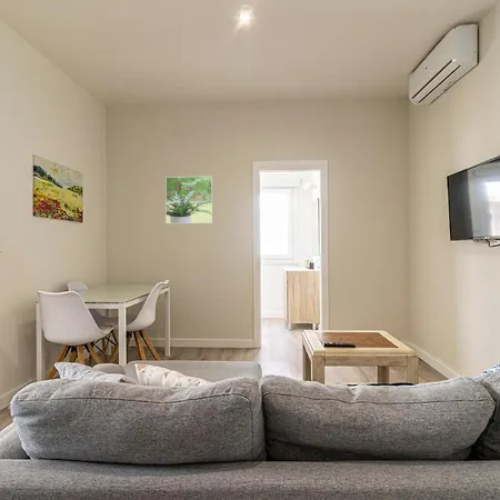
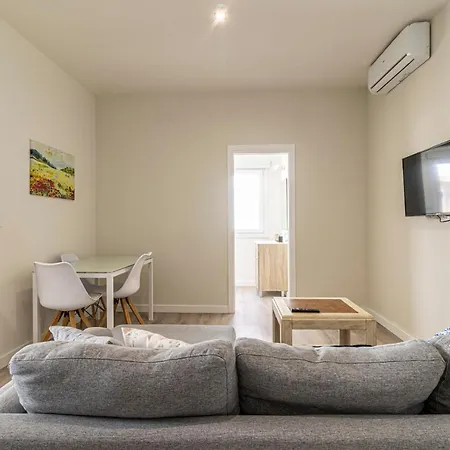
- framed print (189, 200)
